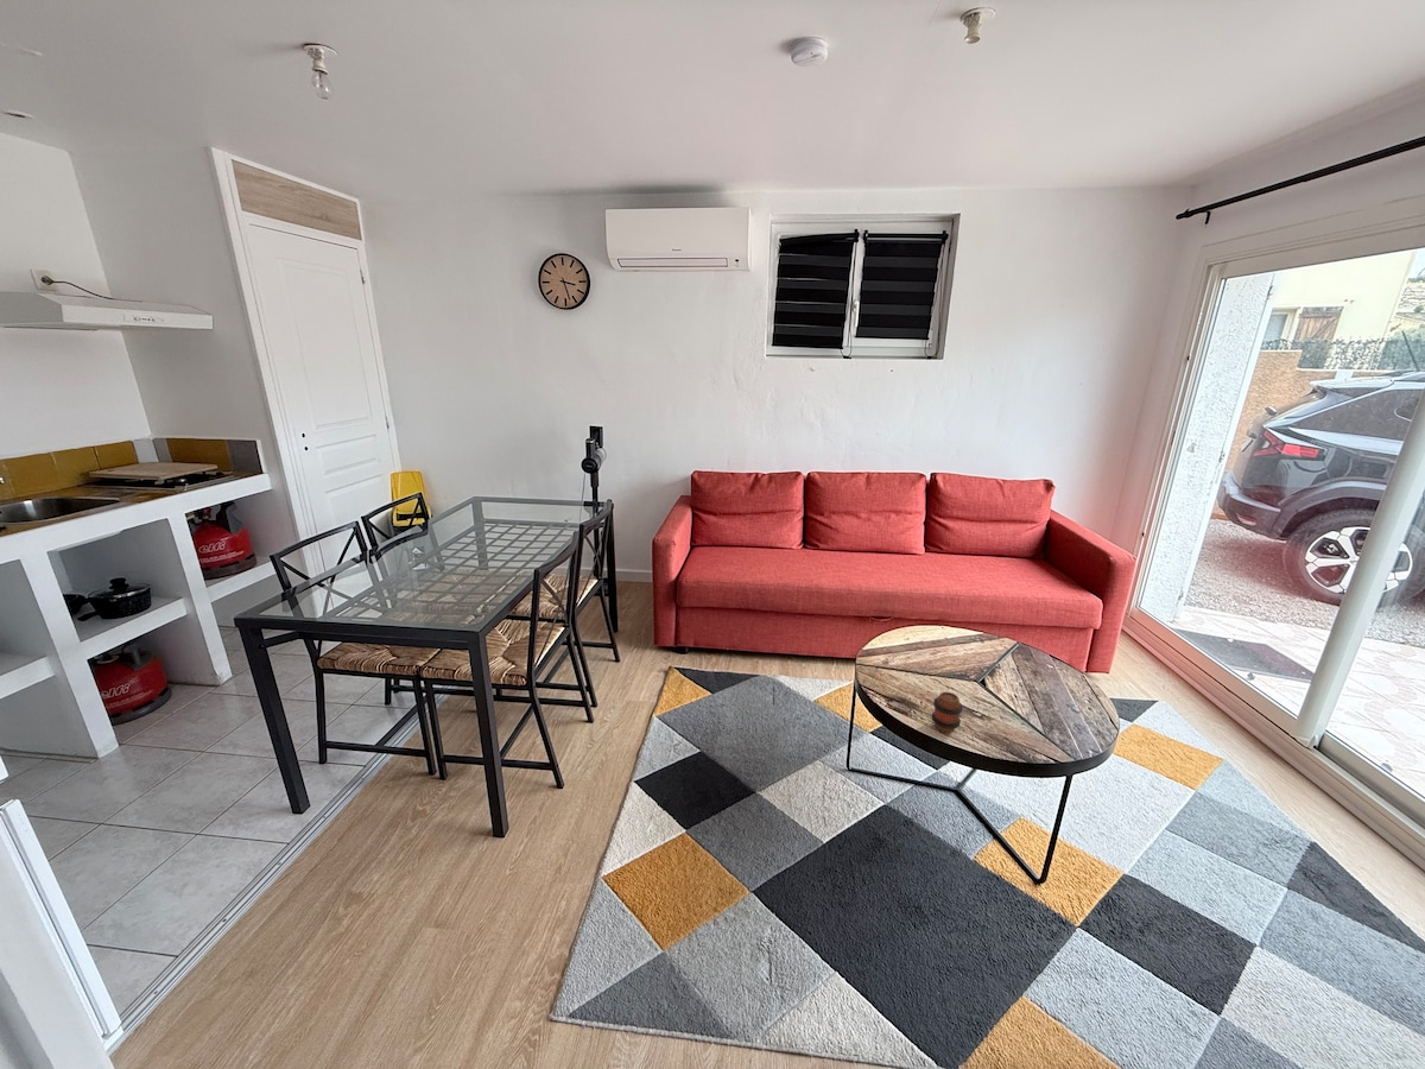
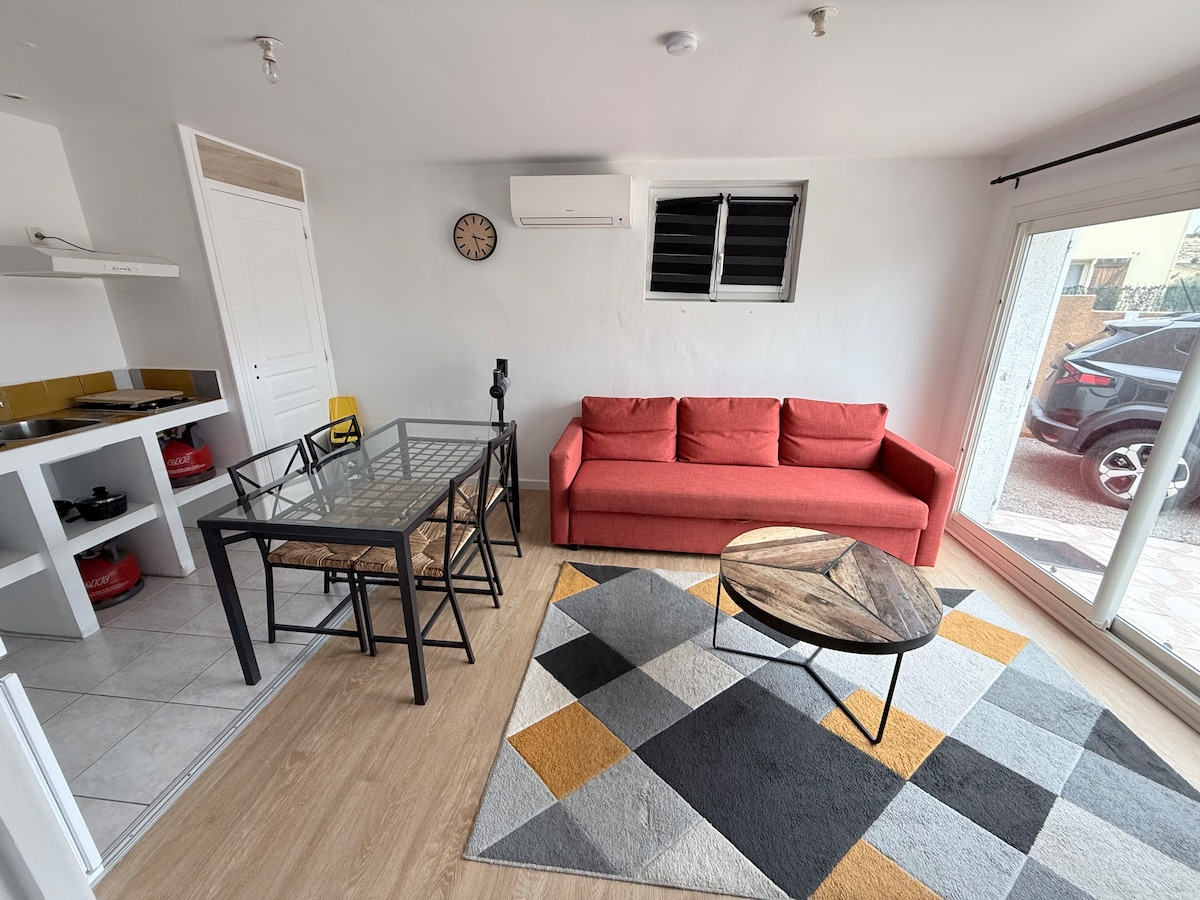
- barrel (946, 711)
